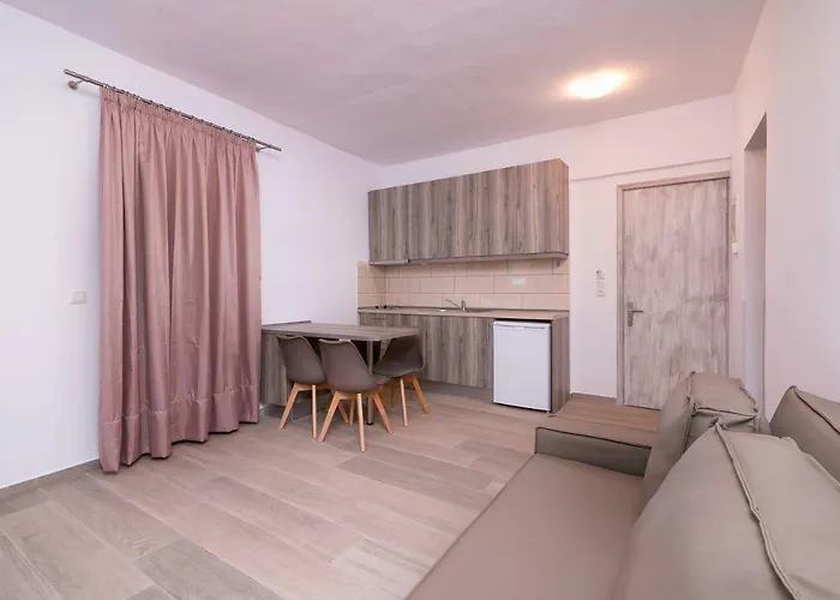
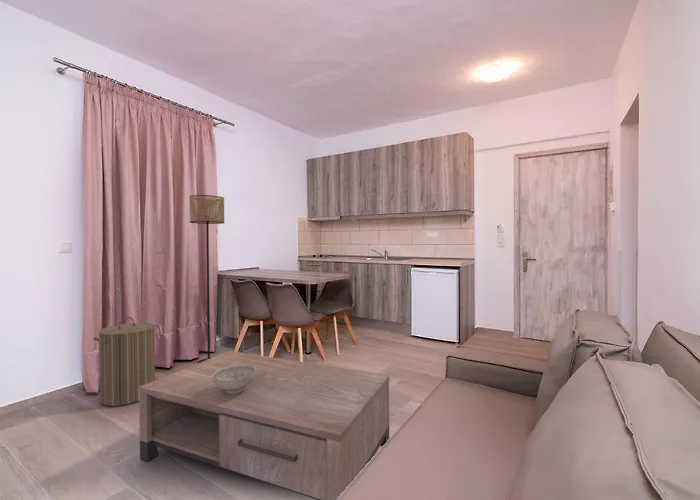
+ coffee table (269, 415)
+ floor lamp (208, 279)
+ laundry hamper (128, 356)
+ decorative bowl (234, 380)
